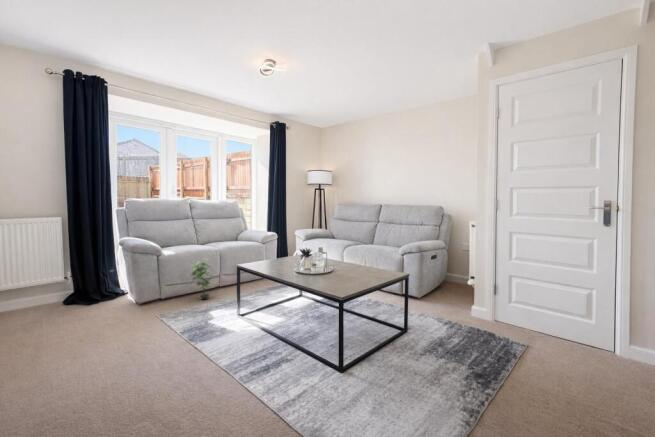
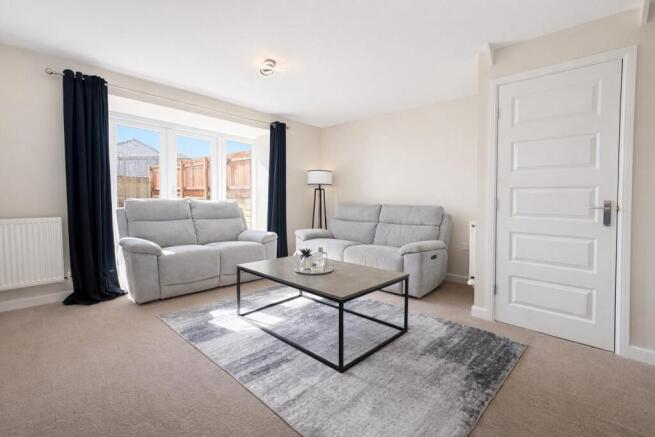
- potted plant (202, 278)
